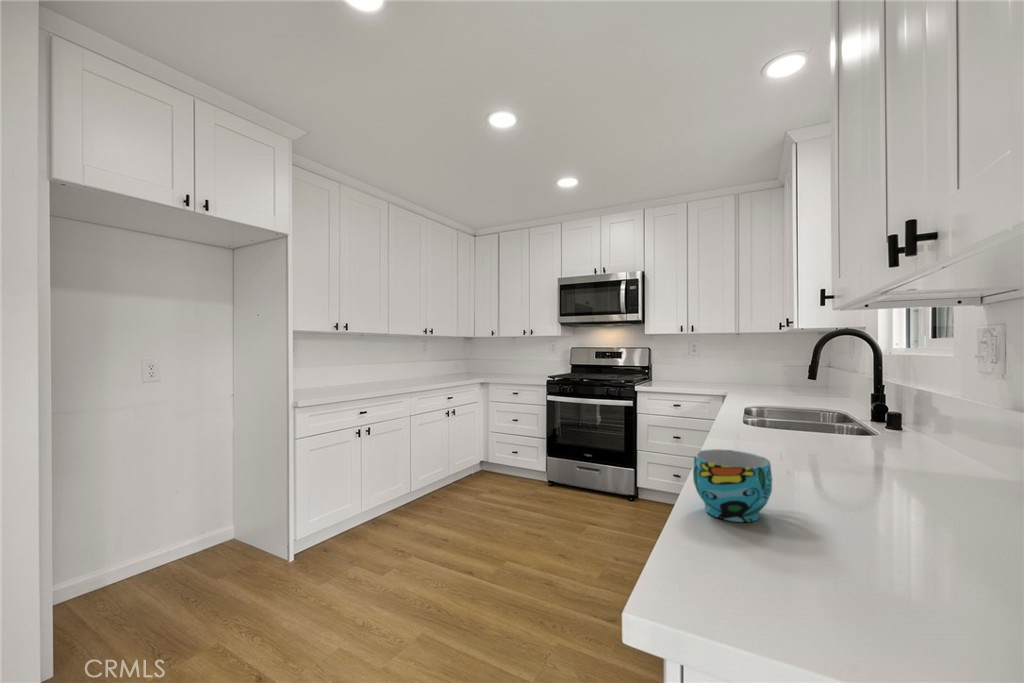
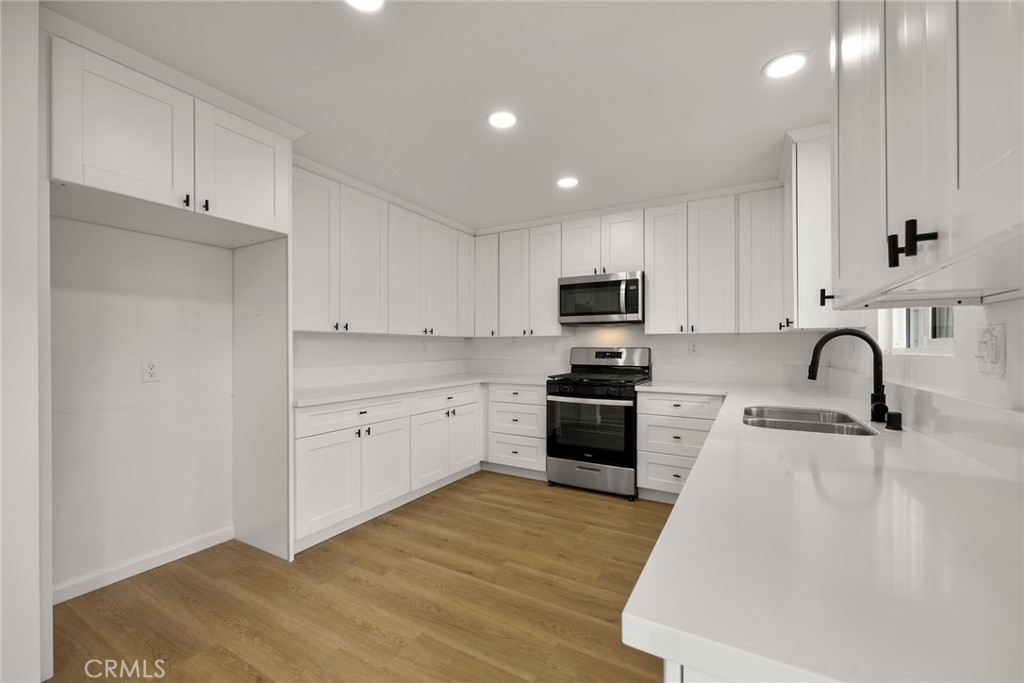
- cup (732, 484)
